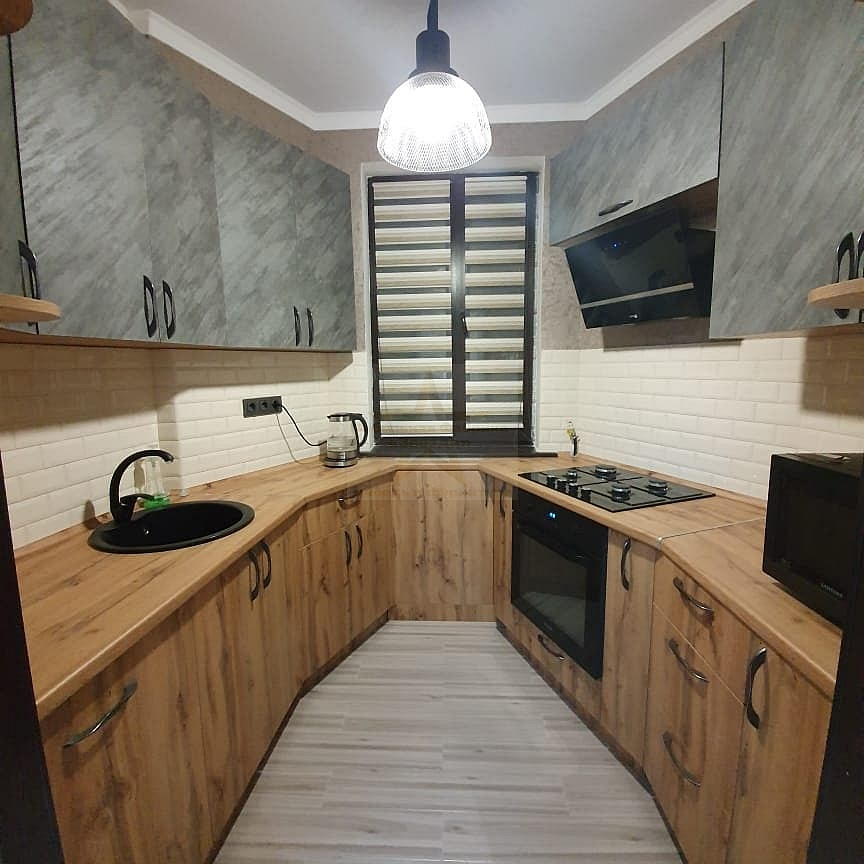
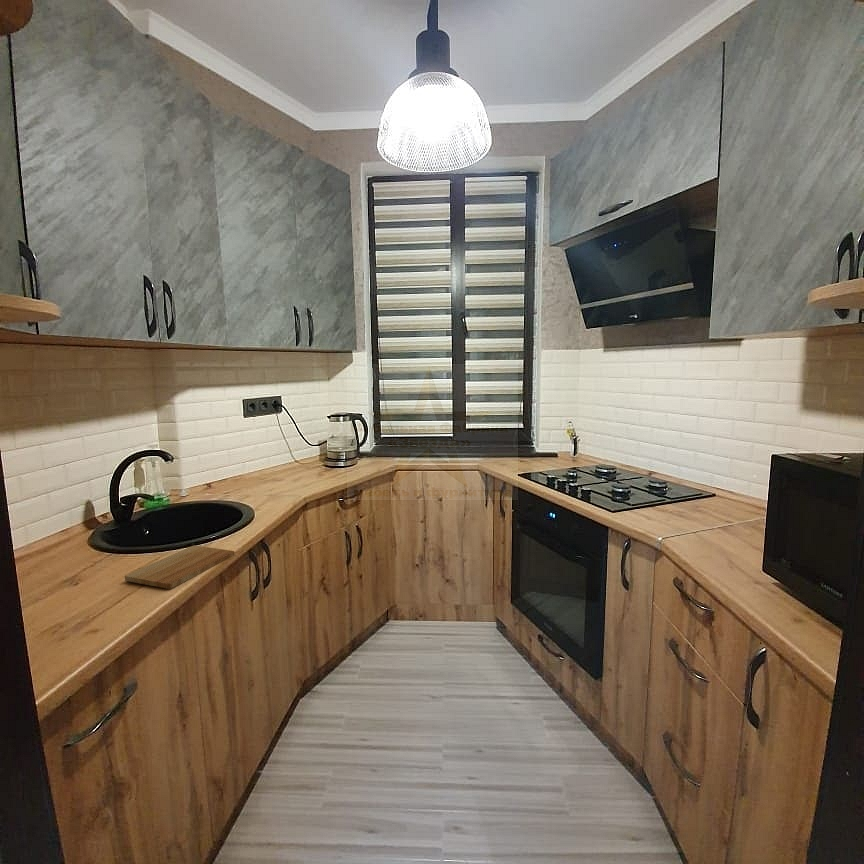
+ cutting board (183, 564)
